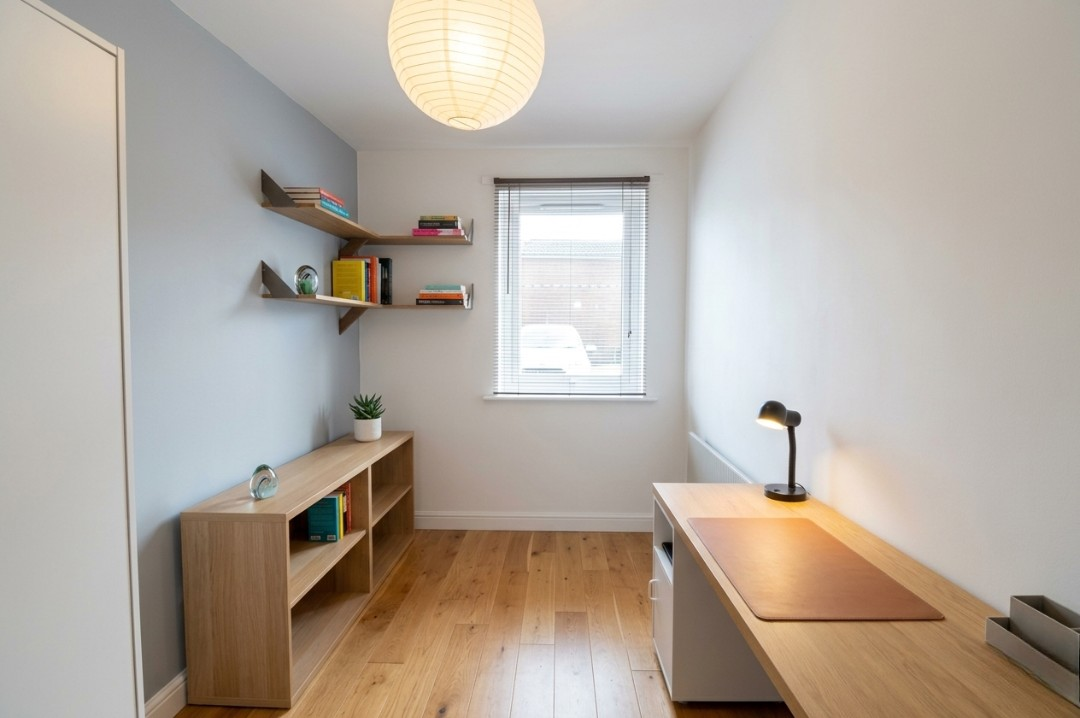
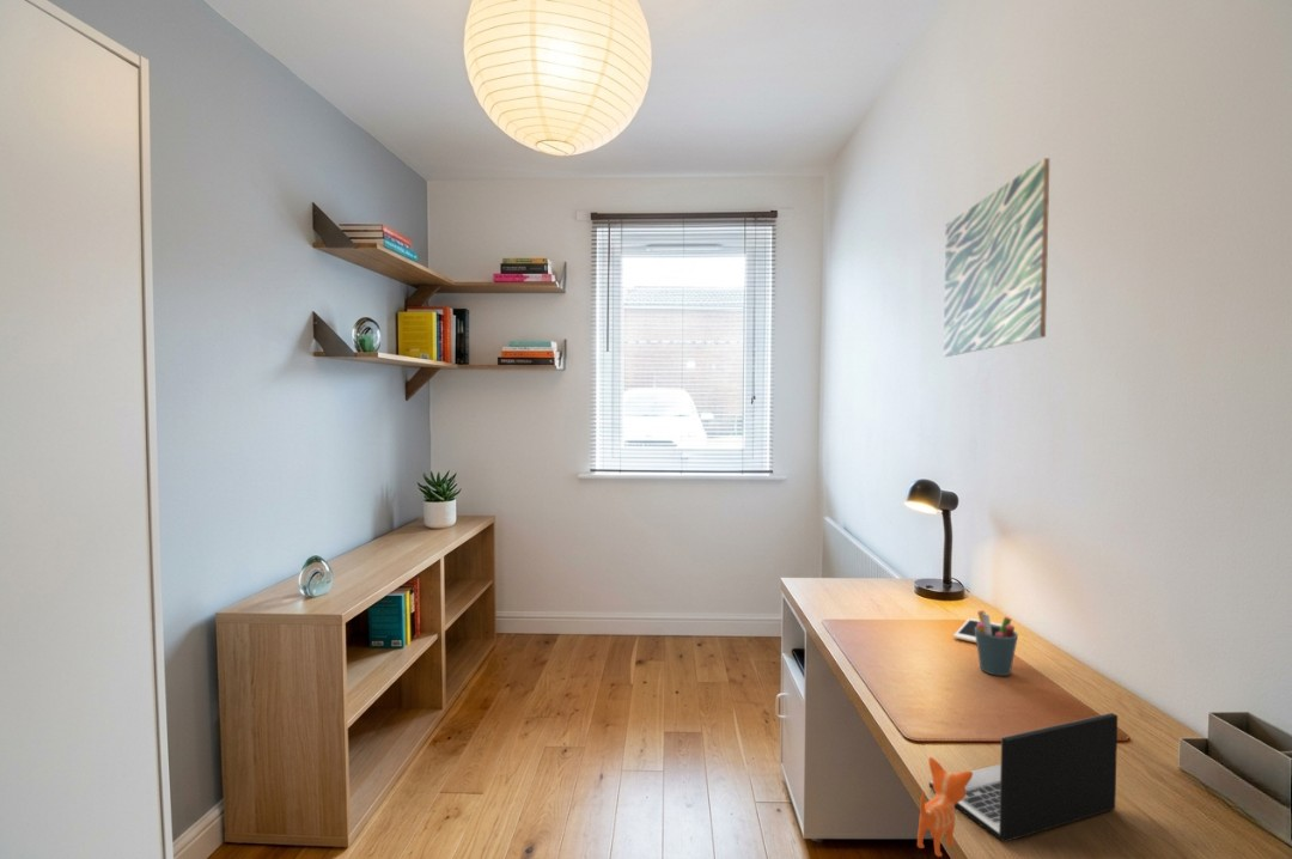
+ pen holder (995, 640)
+ laptop (1017, 773)
+ cell phone (974, 630)
+ wall art (988, 272)
